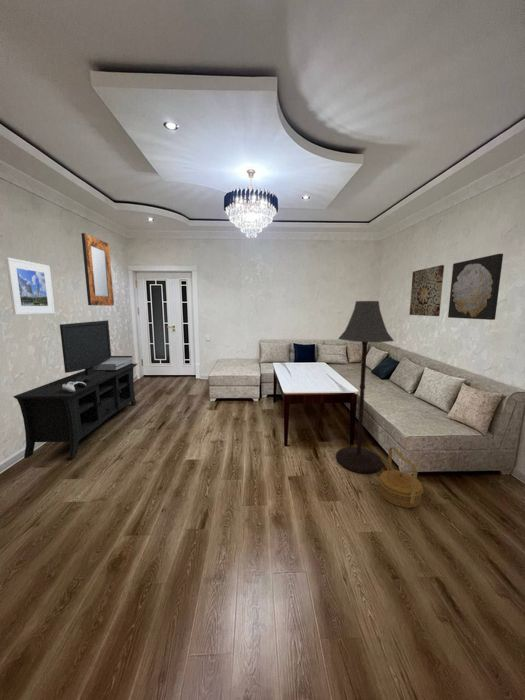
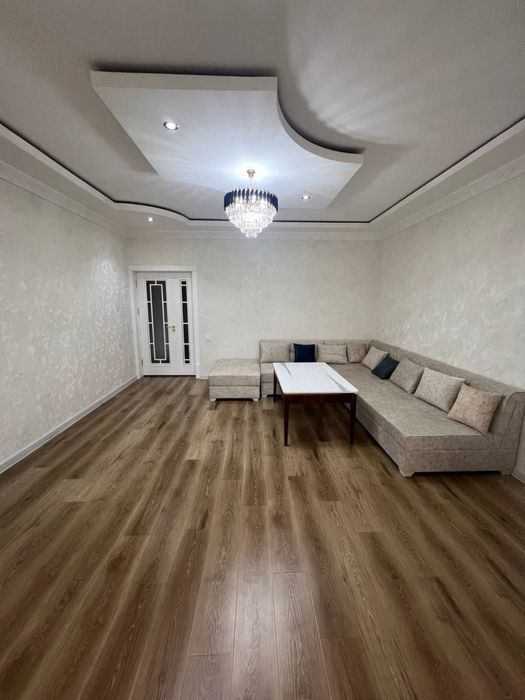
- floor lamp (362, 384)
- wall art (425, 292)
- basket (401, 475)
- home mirror (99, 272)
- wall art (472, 289)
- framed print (32, 288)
- media console (89, 375)
